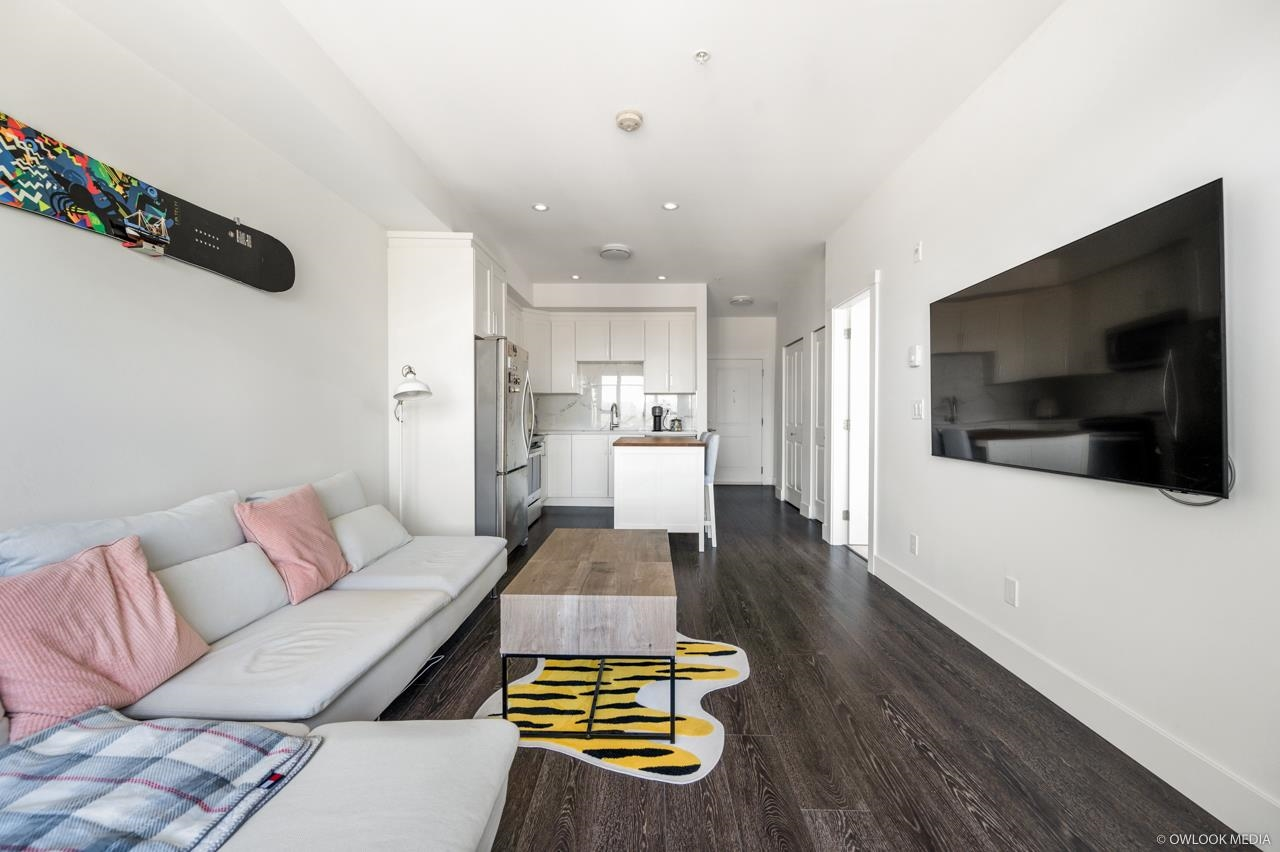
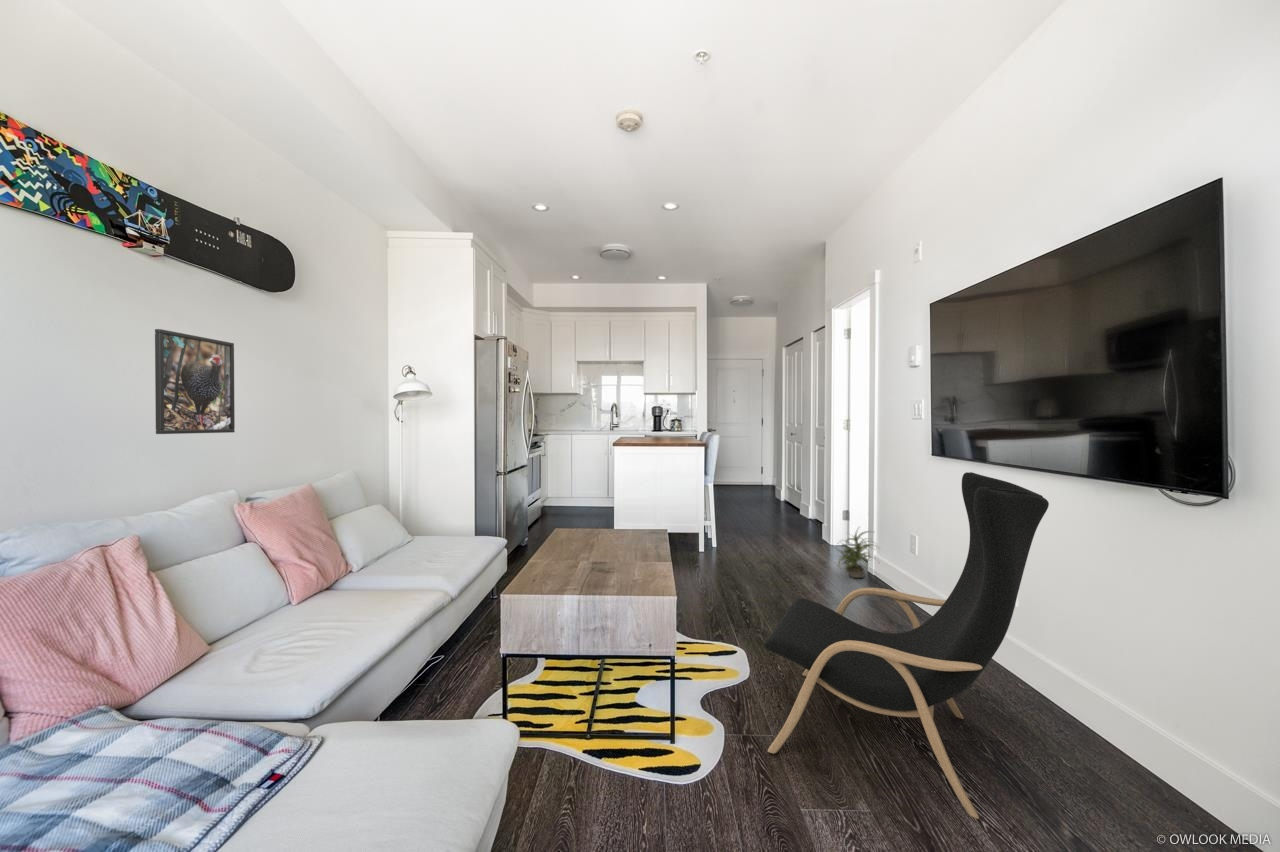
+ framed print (198, 384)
+ lounge chair (899, 604)
+ potted plant (858, 553)
